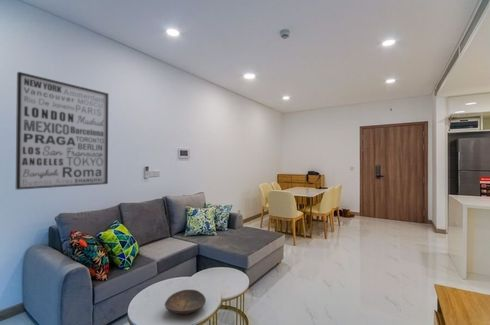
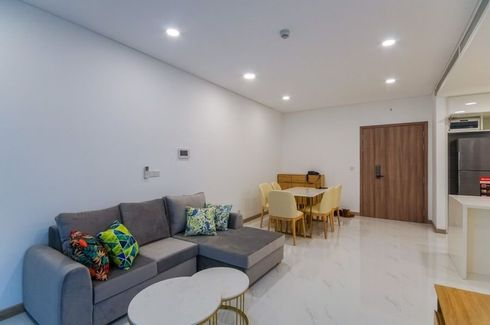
- wall art (68, 135)
- decorative bowl (185, 304)
